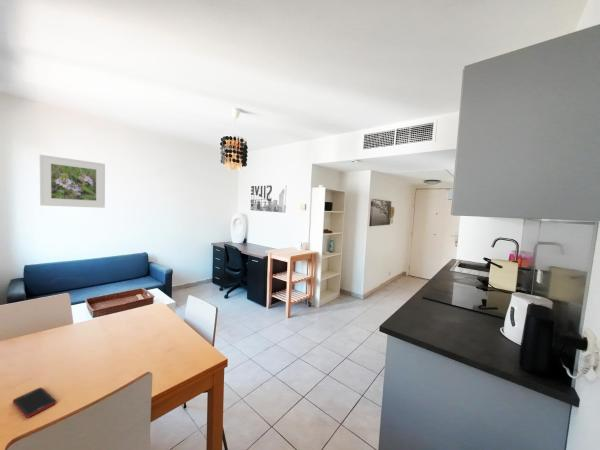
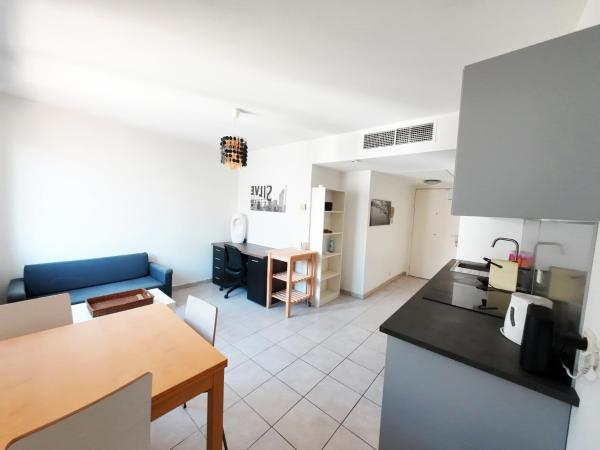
- cell phone (34, 401)
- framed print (74, 183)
